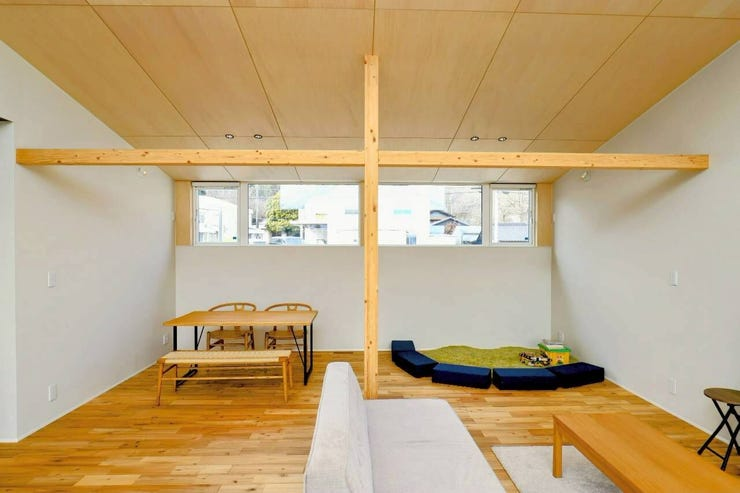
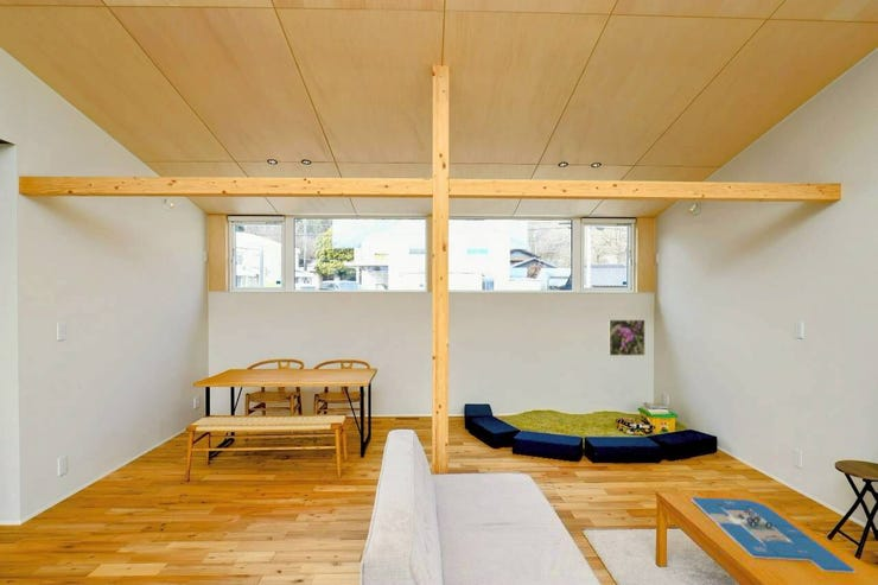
+ board game (761, 526)
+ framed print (626, 337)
